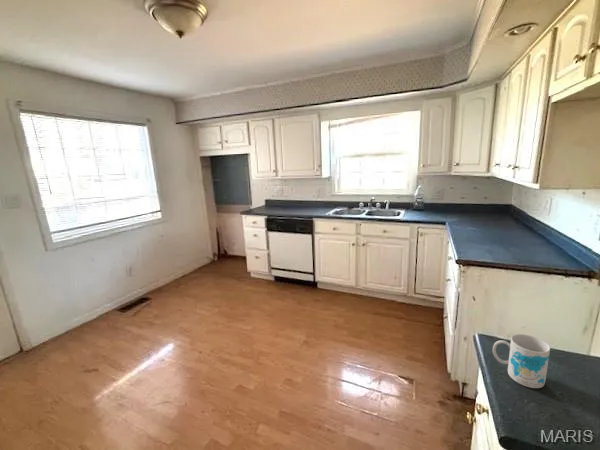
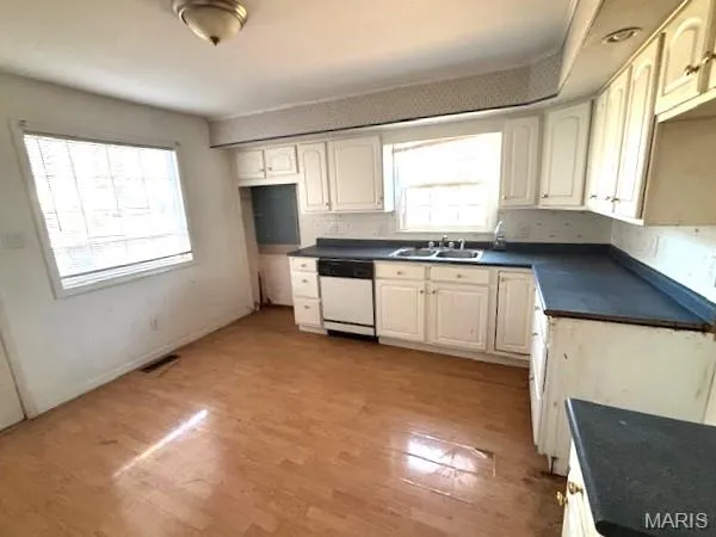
- mug (518, 357)
